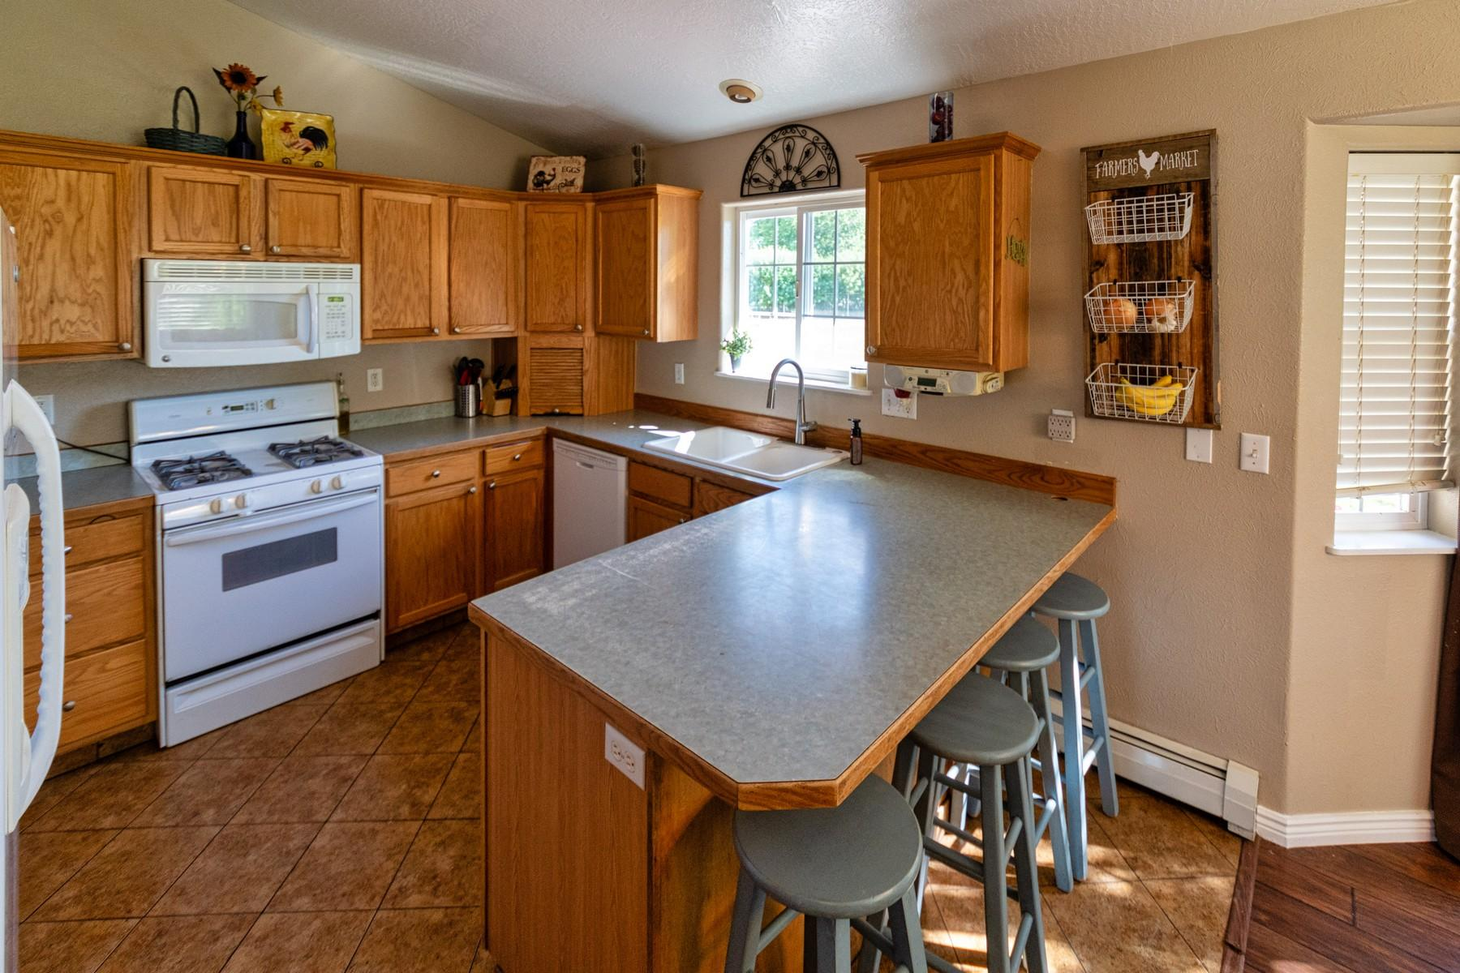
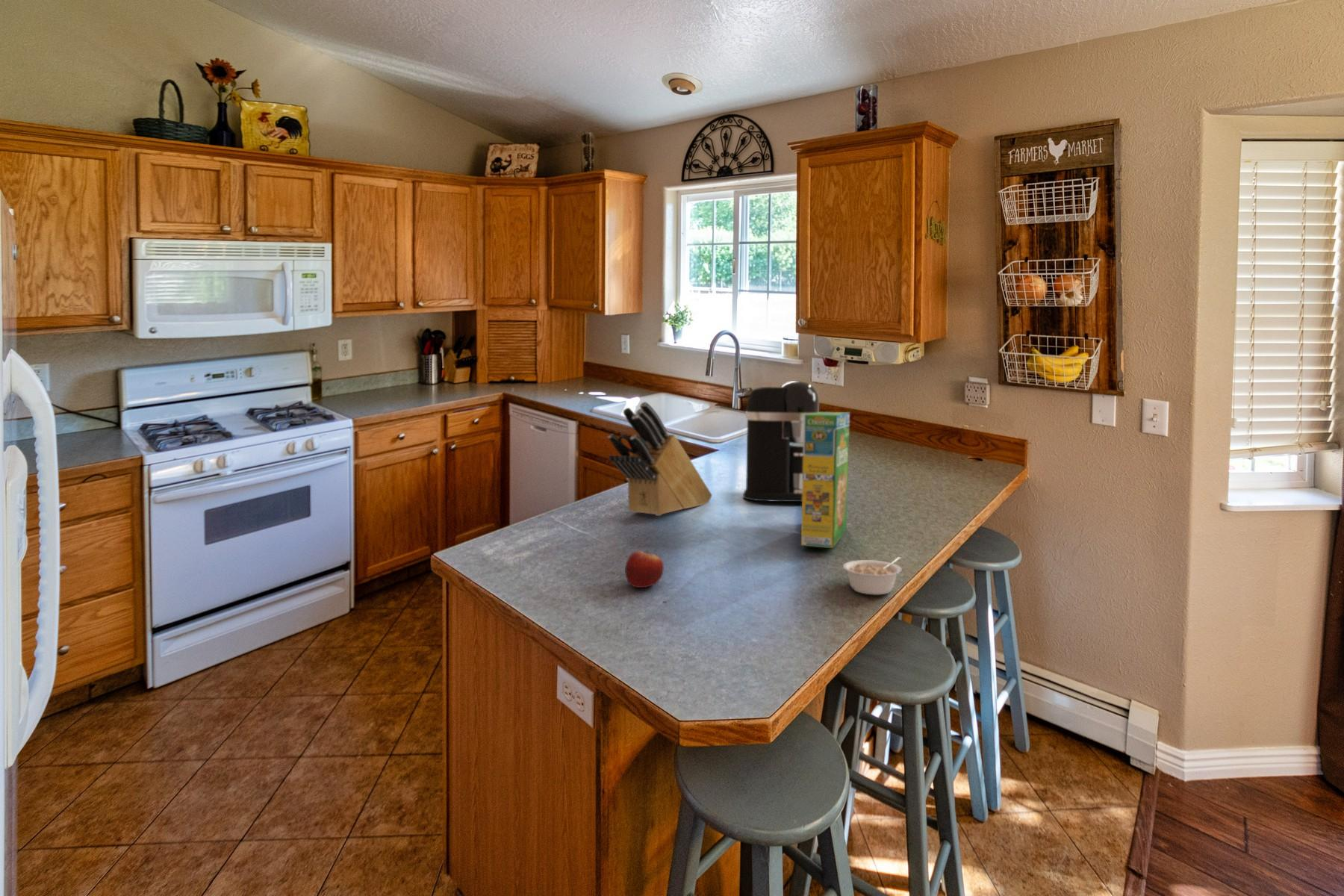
+ legume (872, 575)
+ coffee maker (782, 440)
+ fruit (644, 568)
+ cereal box (826, 476)
+ knife block (662, 456)
